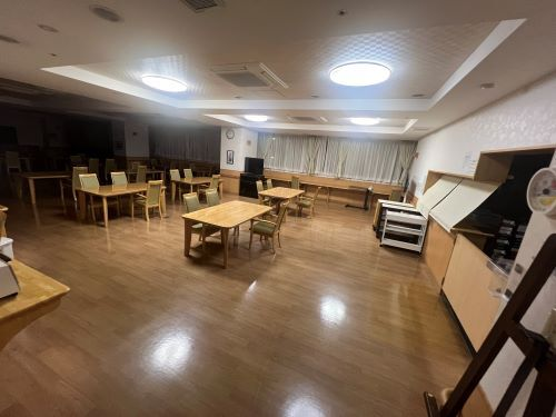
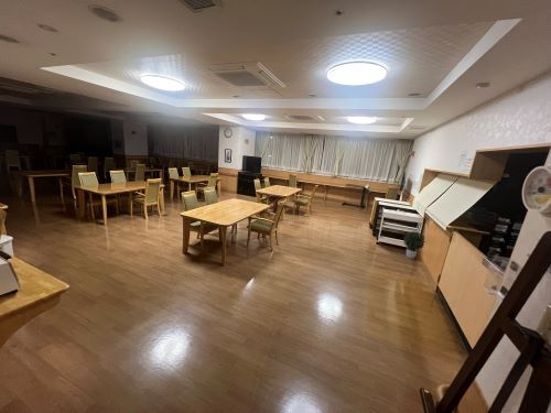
+ potted plant (412, 244)
